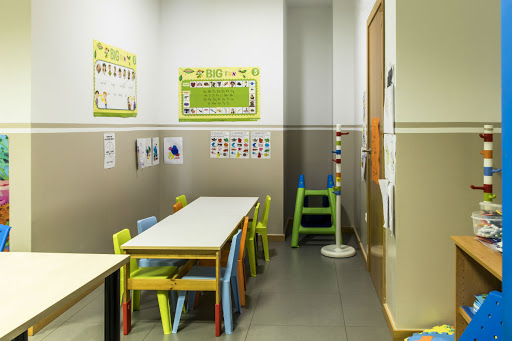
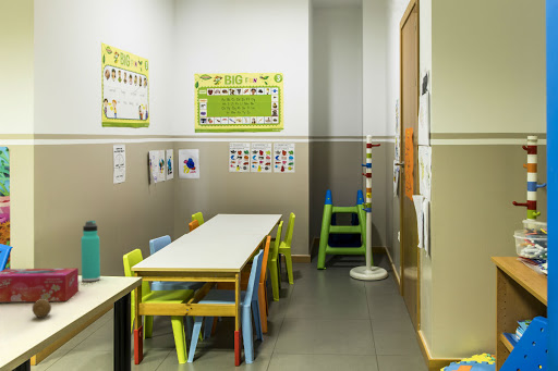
+ tissue box (35, 284)
+ thermos bottle (90, 250)
+ fruit (41, 308)
